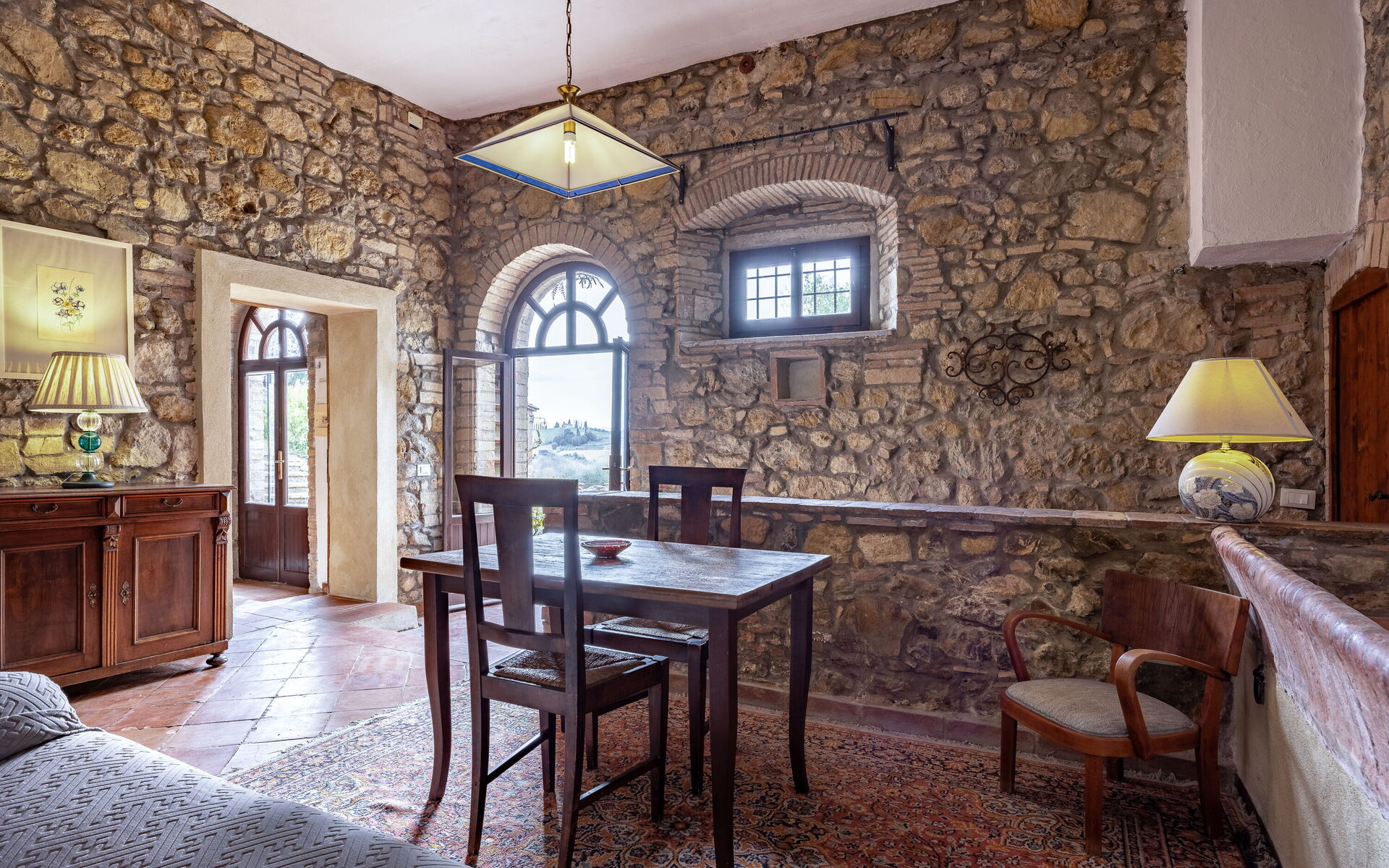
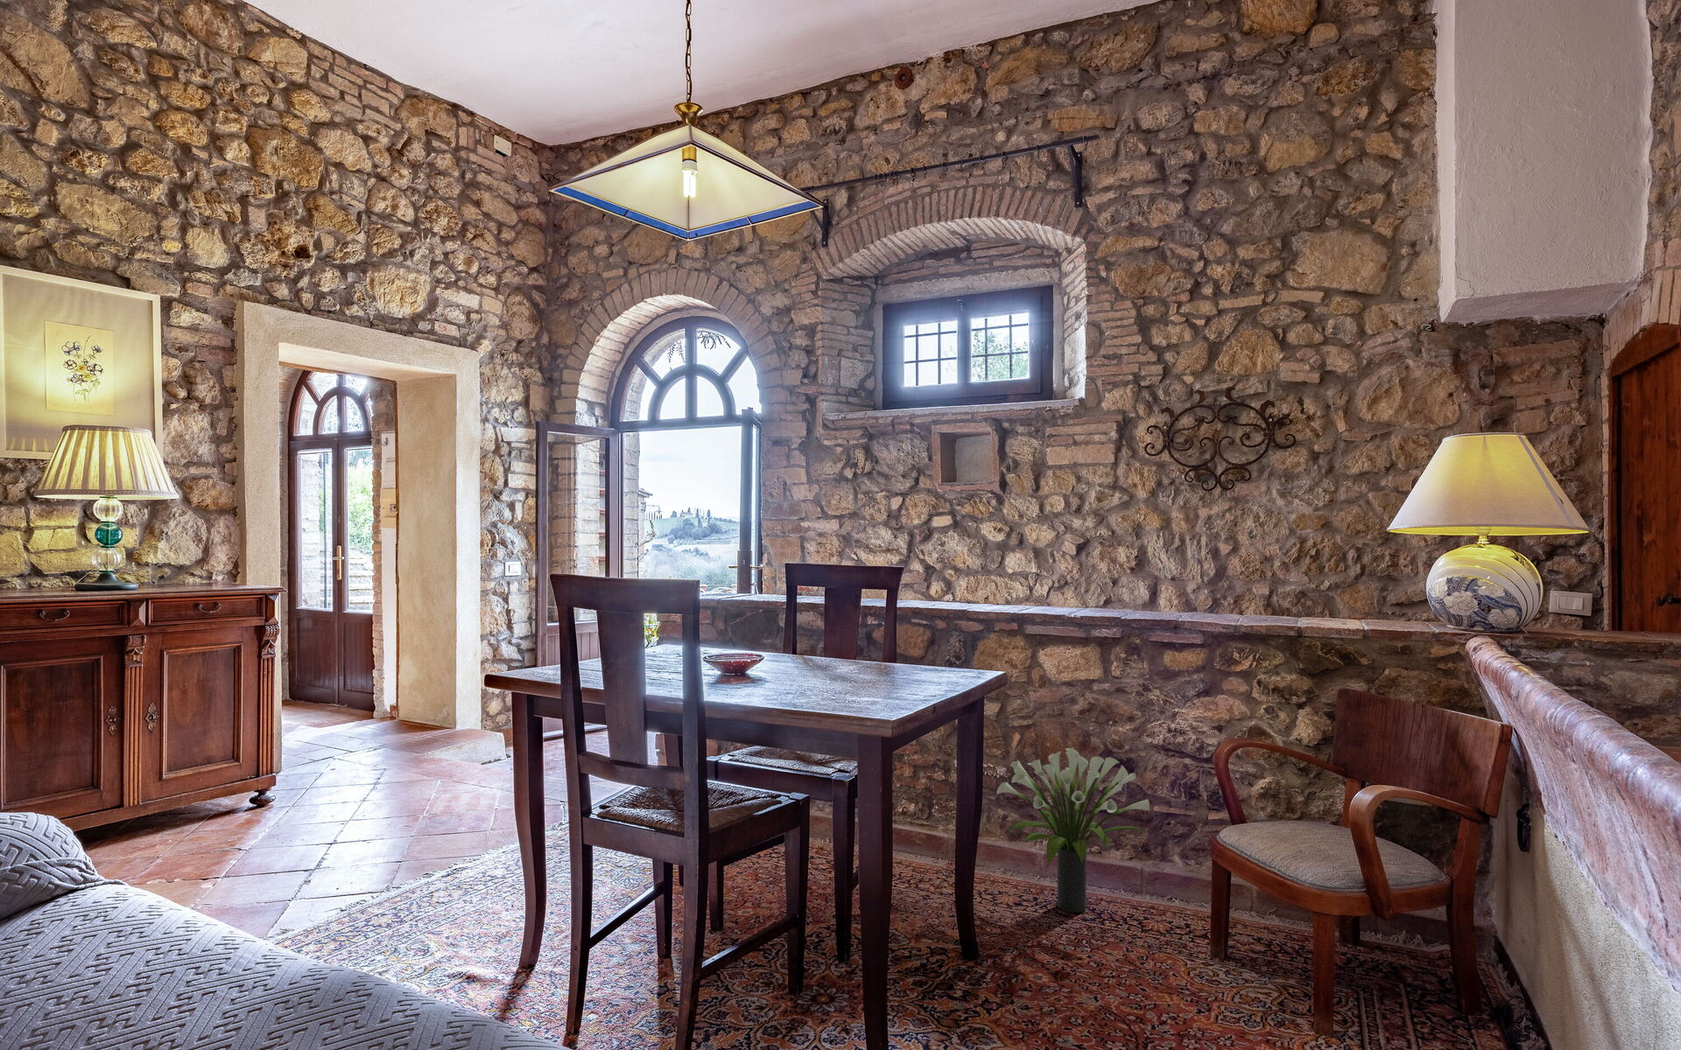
+ potted plant (1076, 827)
